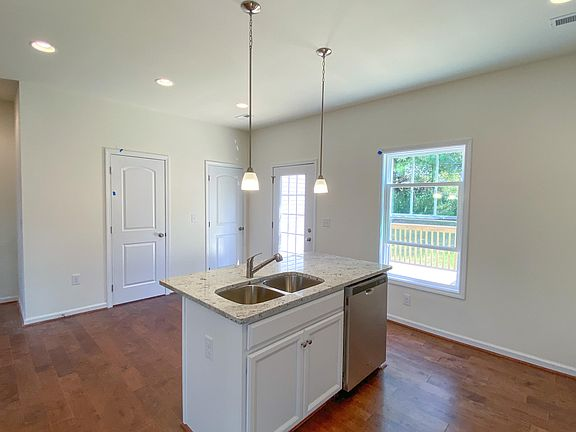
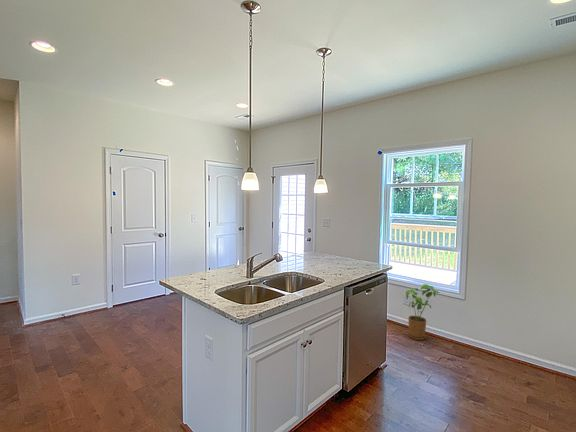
+ house plant (418, 309)
